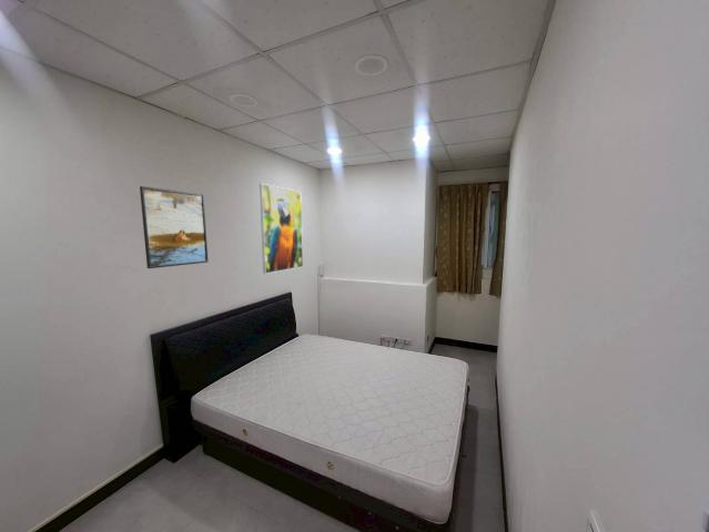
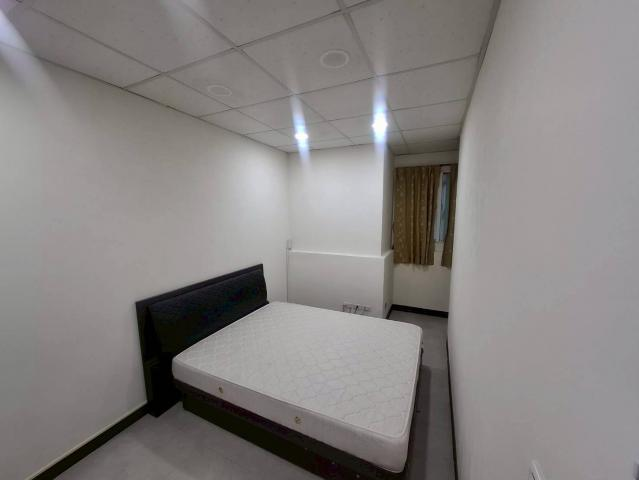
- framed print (178, 228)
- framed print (283, 229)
